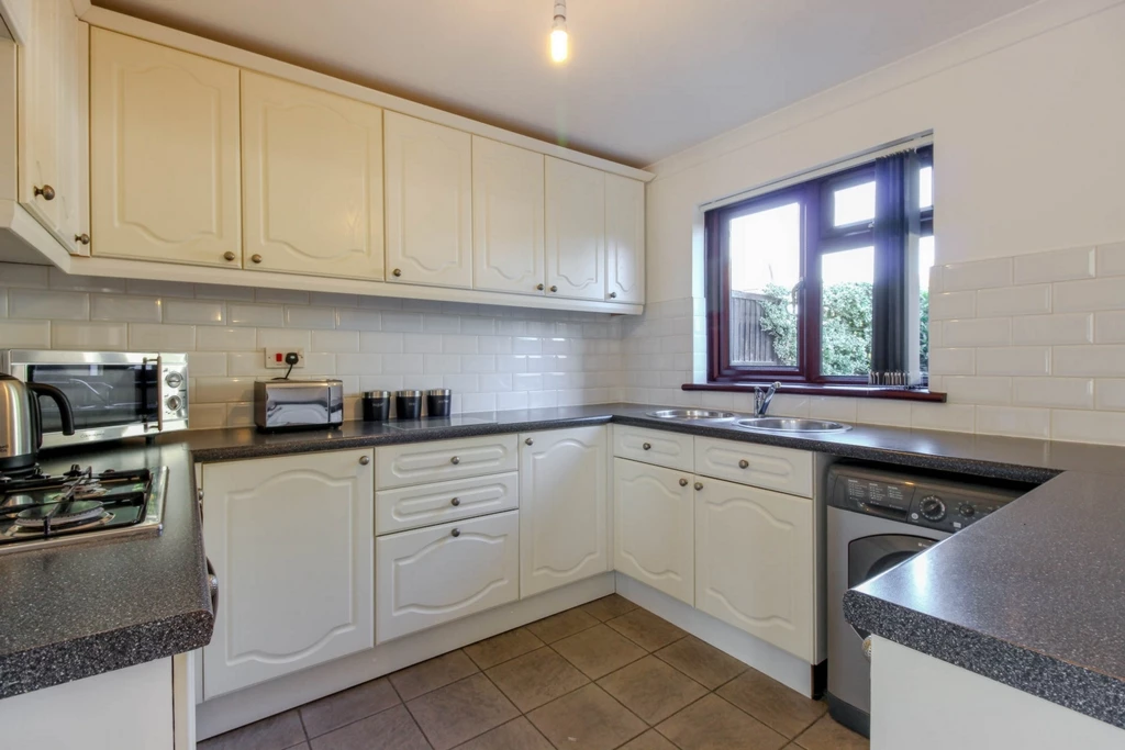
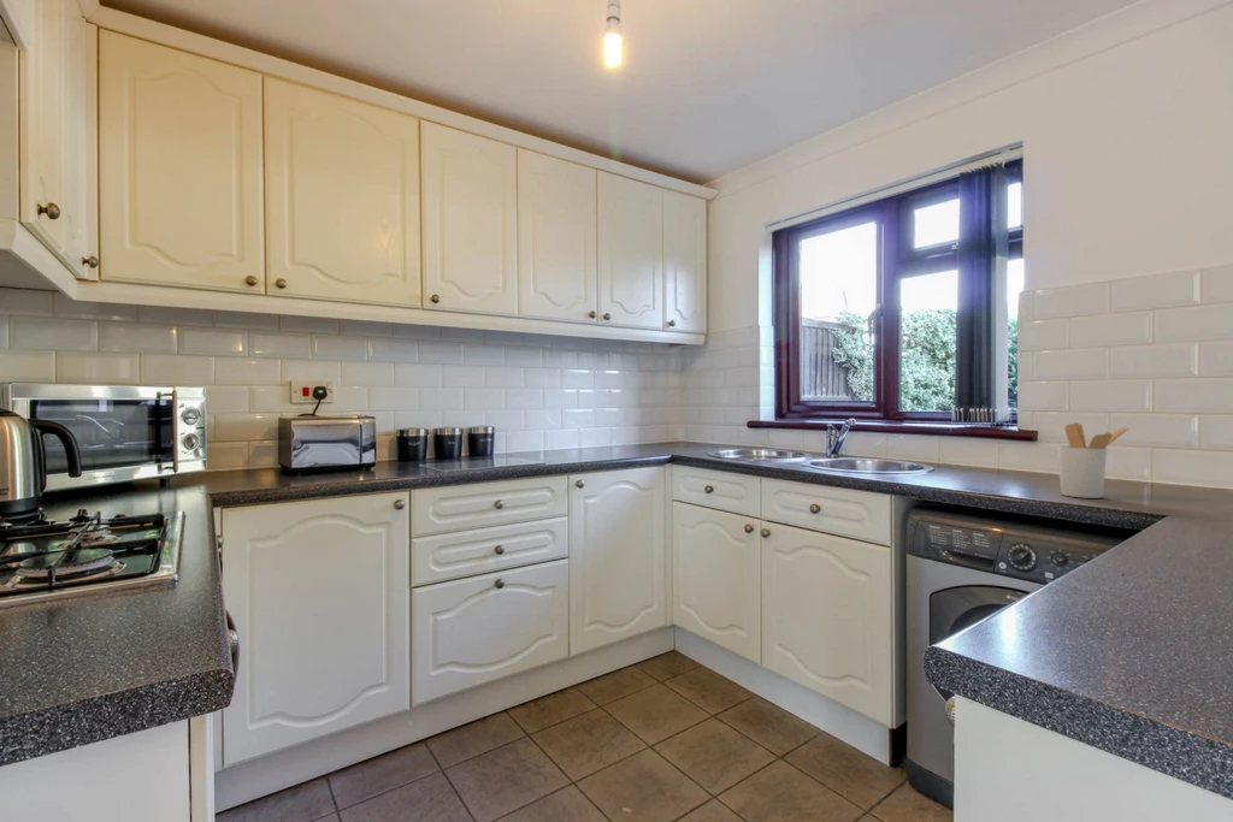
+ utensil holder (1093, 460)
